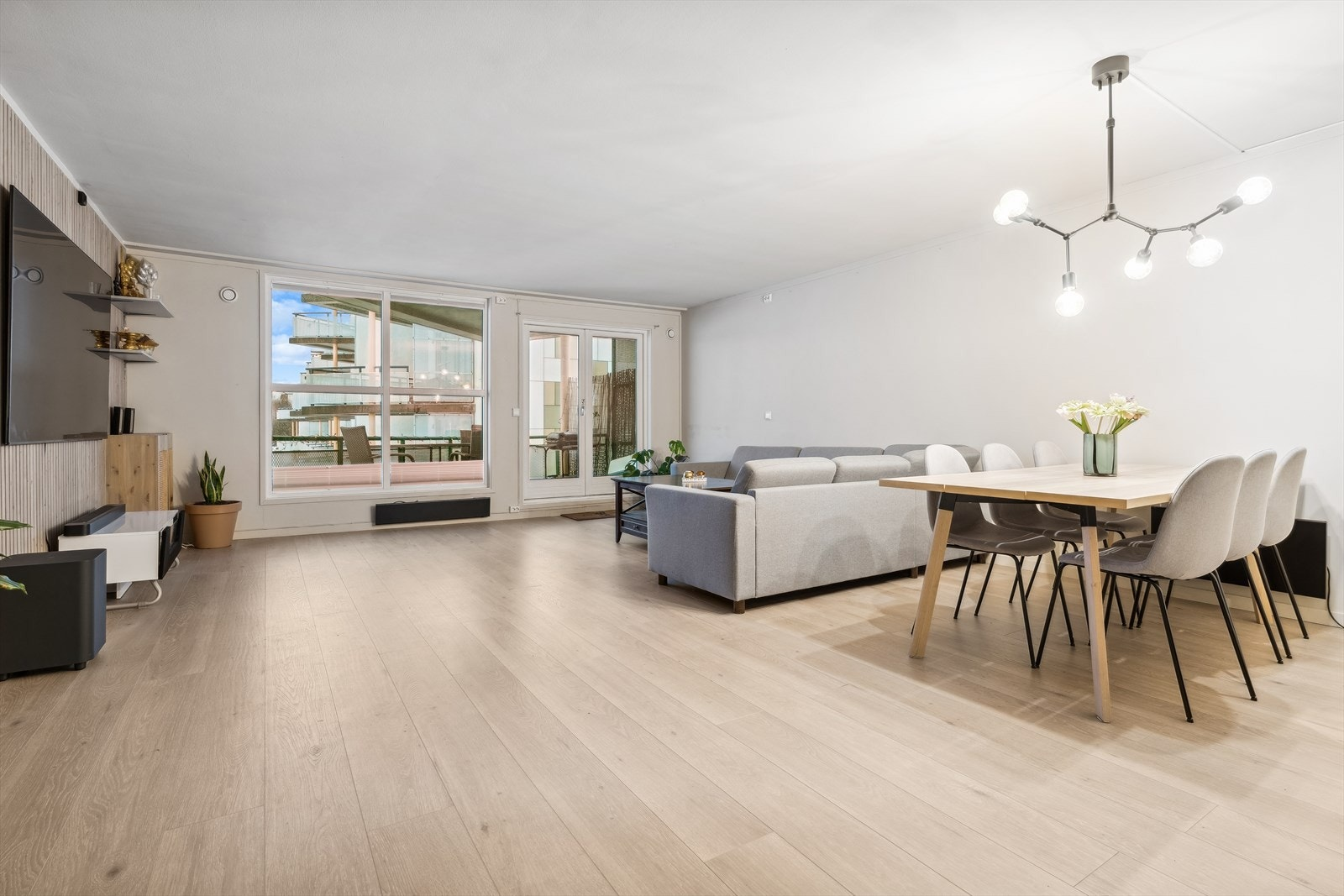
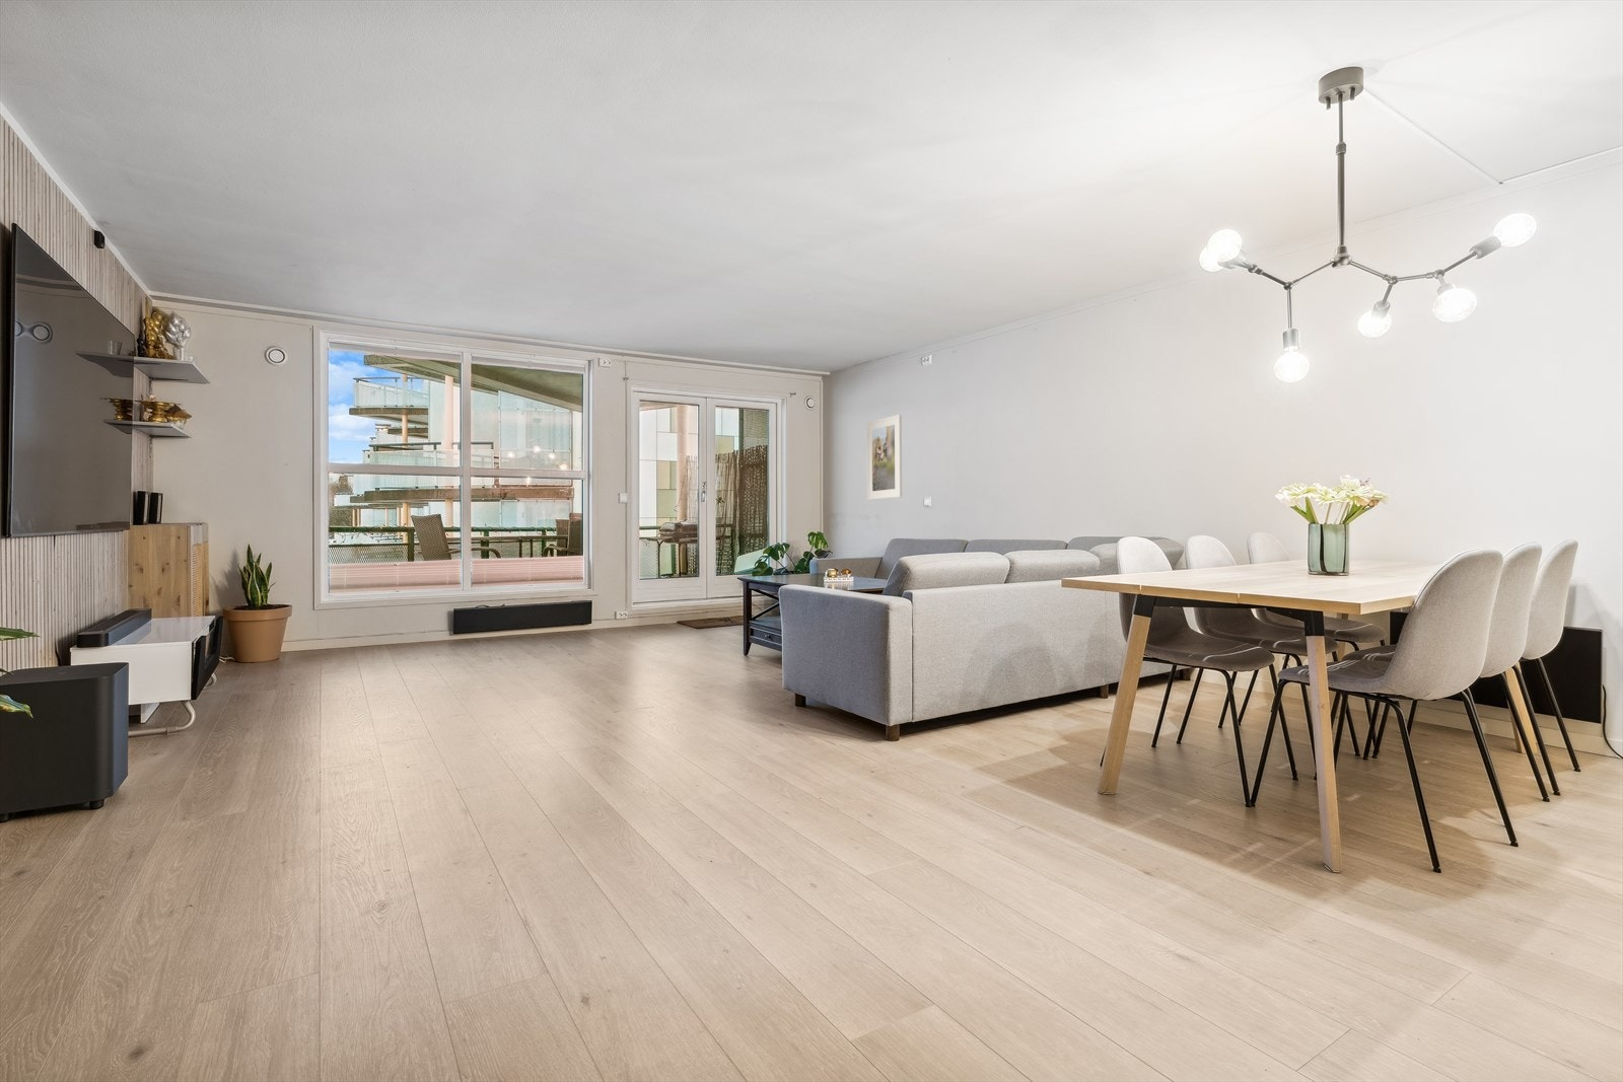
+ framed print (884, 459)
